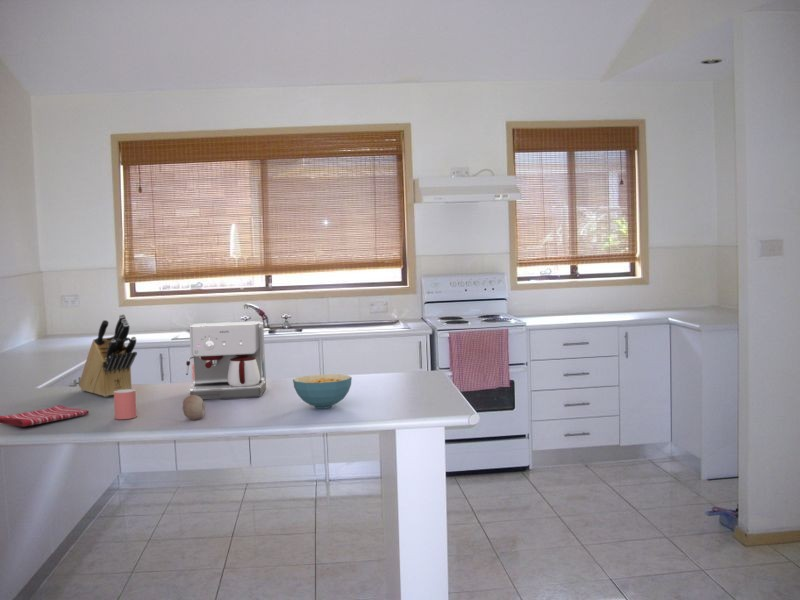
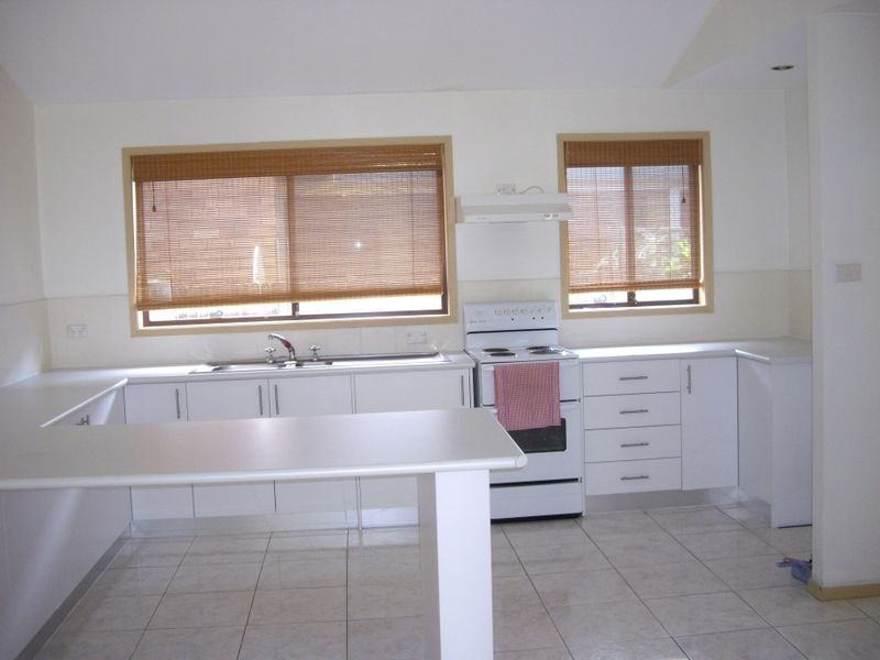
- knife block (107, 353)
- cereal bowl (322, 392)
- coffee maker (226, 359)
- dish towel (43, 415)
- fruit (193, 406)
- cup (122, 403)
